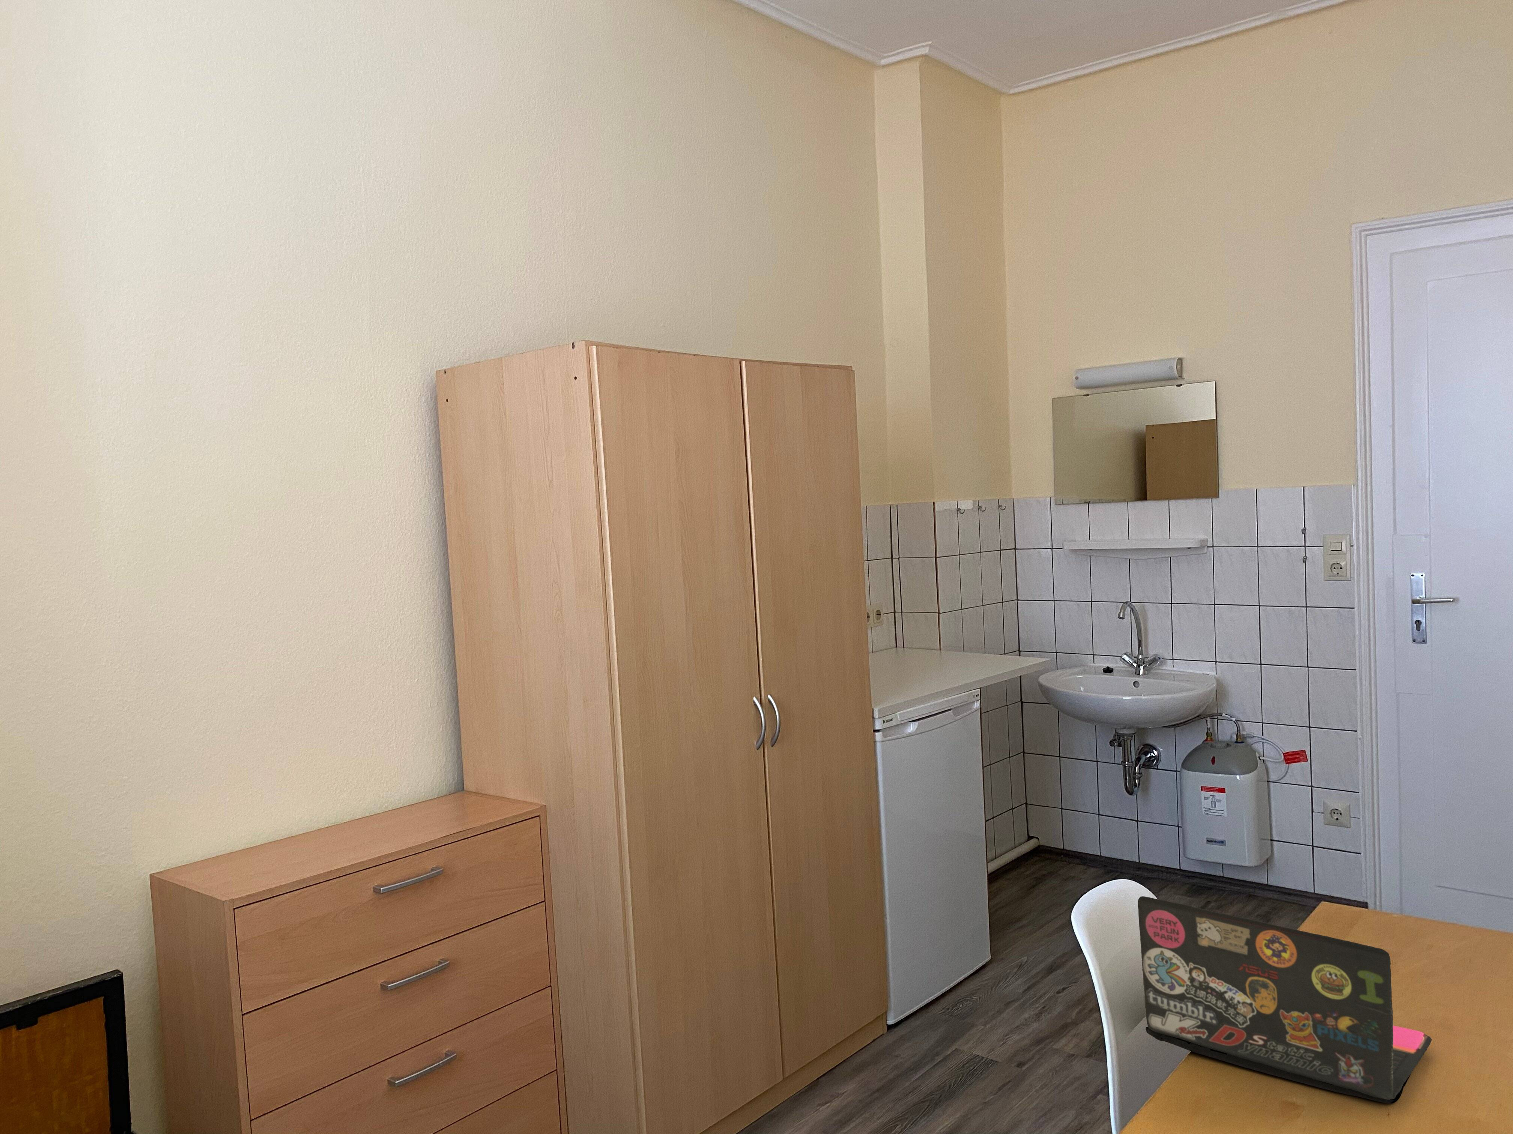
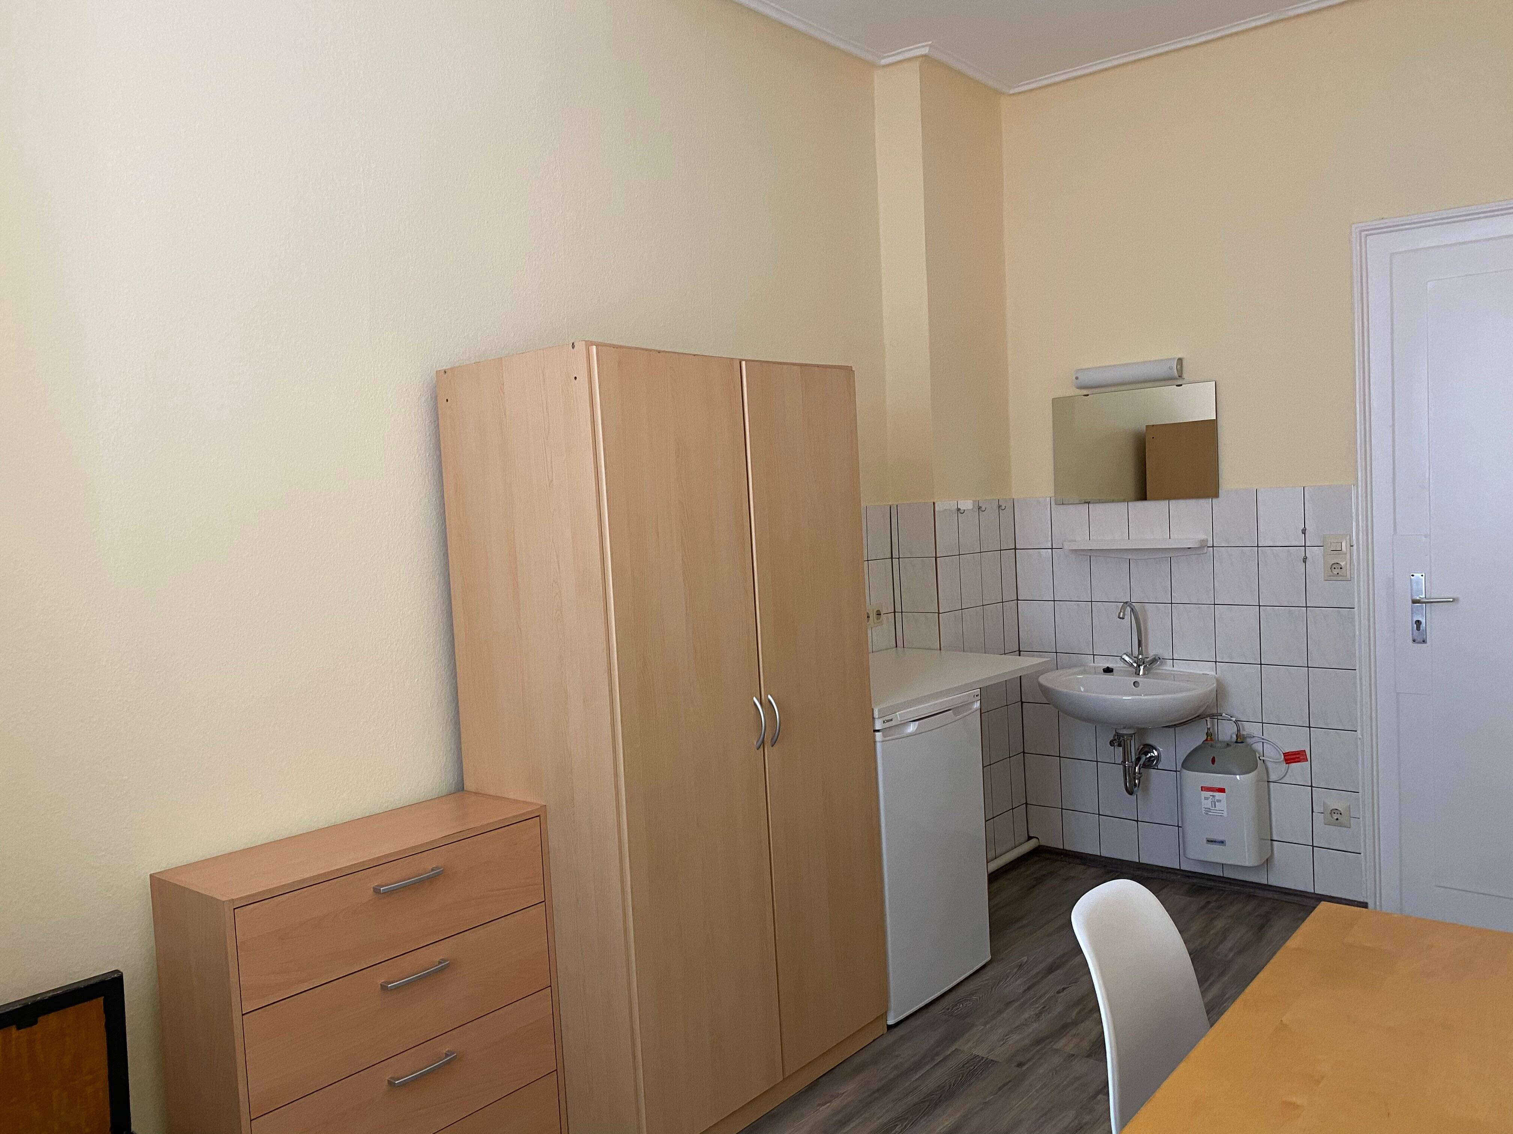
- laptop (1284, 972)
